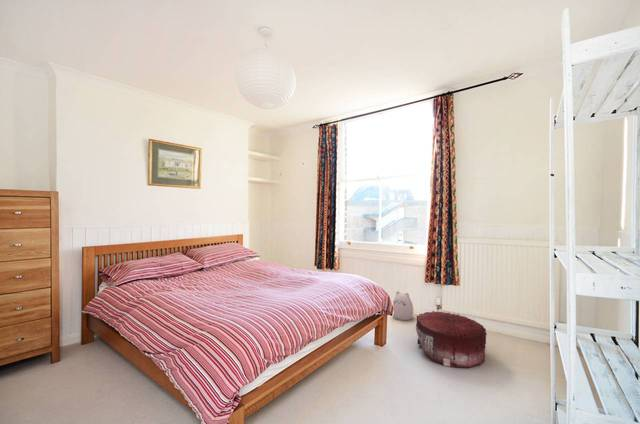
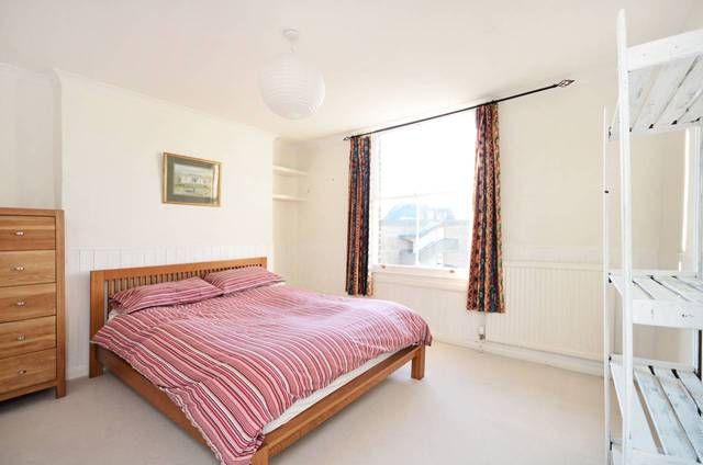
- plush toy (402, 304)
- pouf (448, 334)
